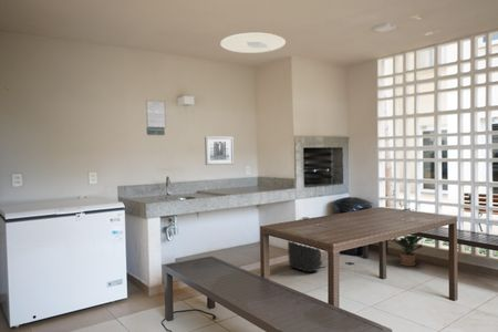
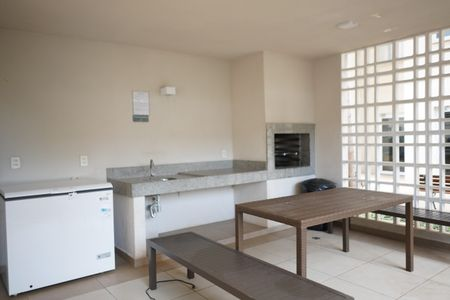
- wall art (219, 151)
- potted plant (408, 236)
- ceiling light (252, 40)
- backpack (305, 246)
